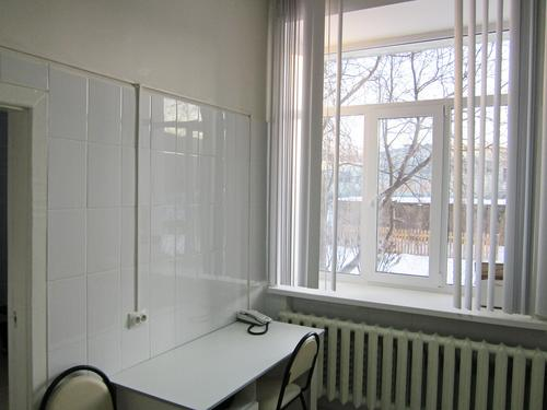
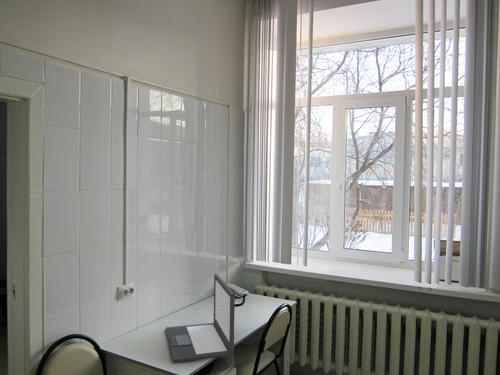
+ laptop (197, 324)
